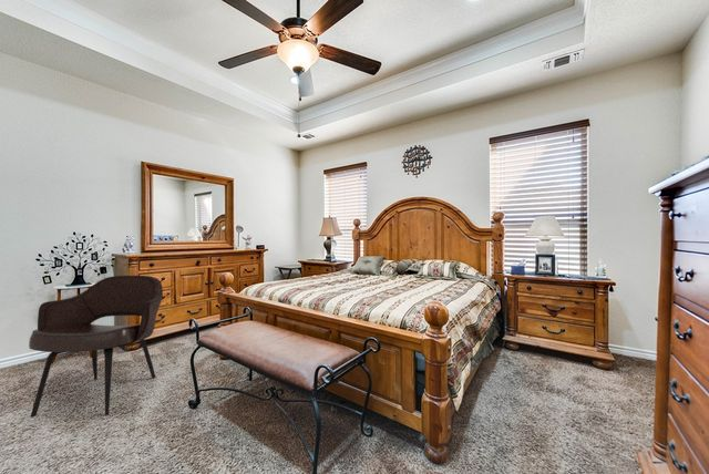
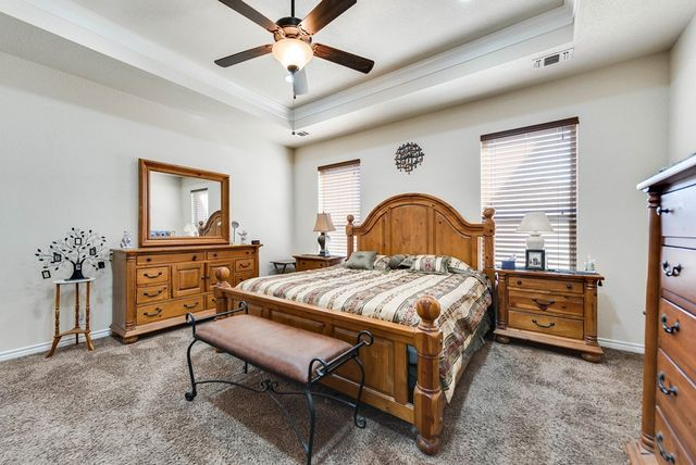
- armchair (105, 336)
